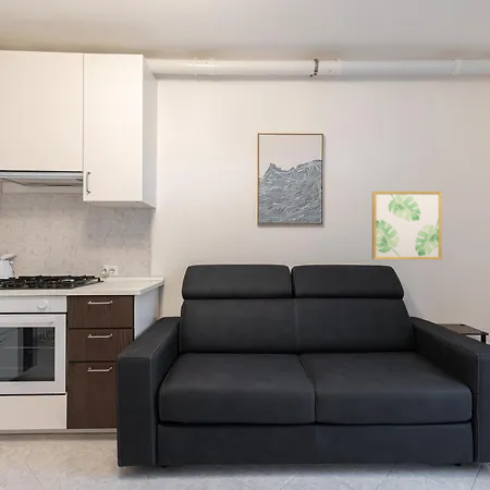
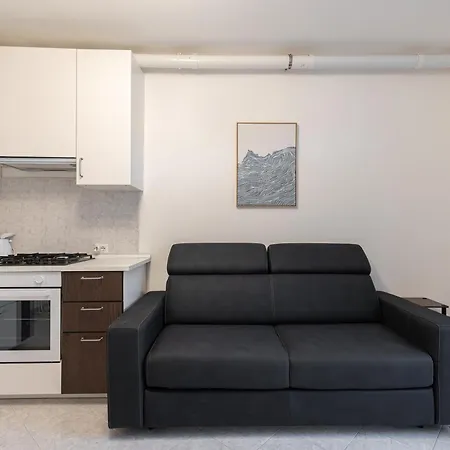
- wall art (406, 225)
